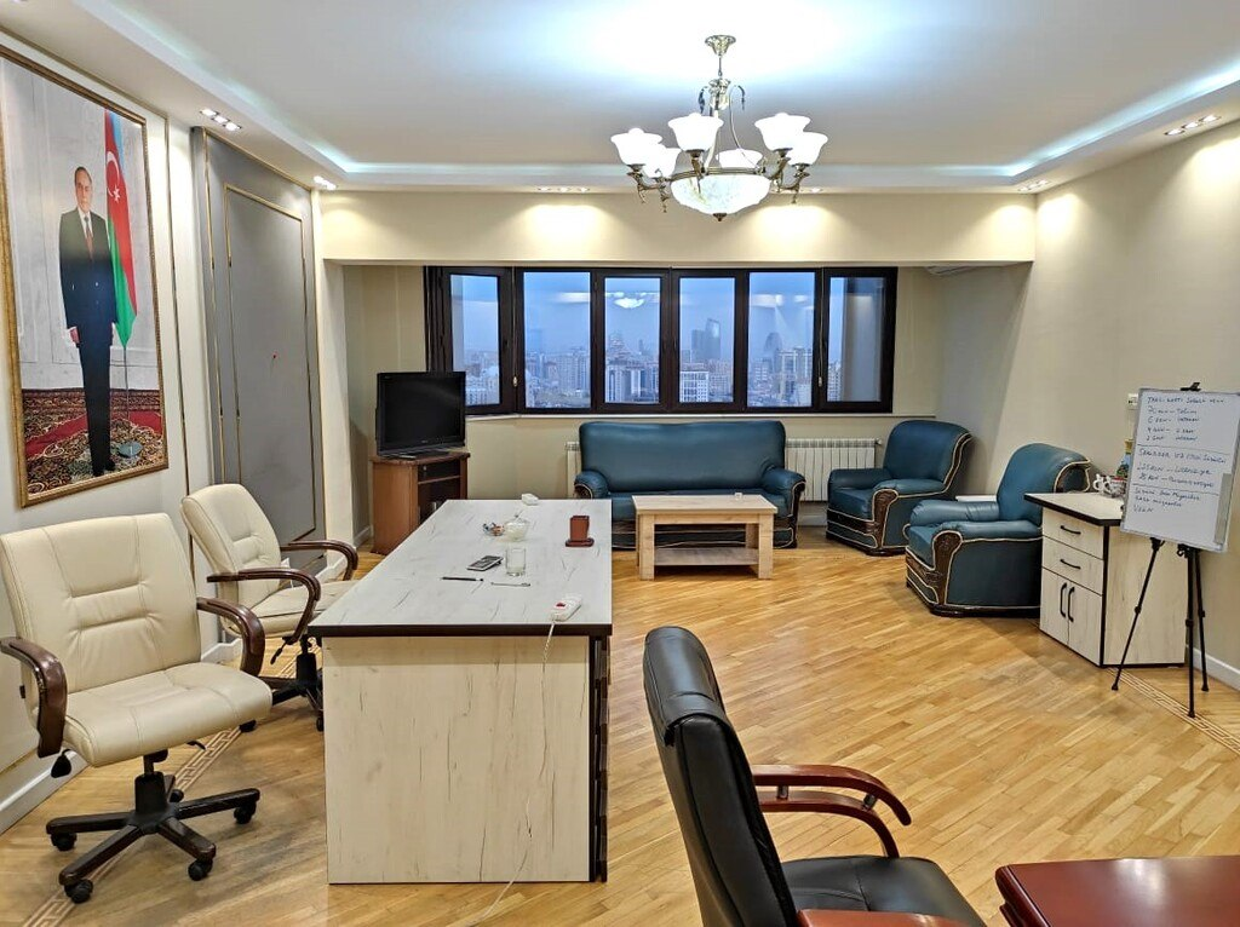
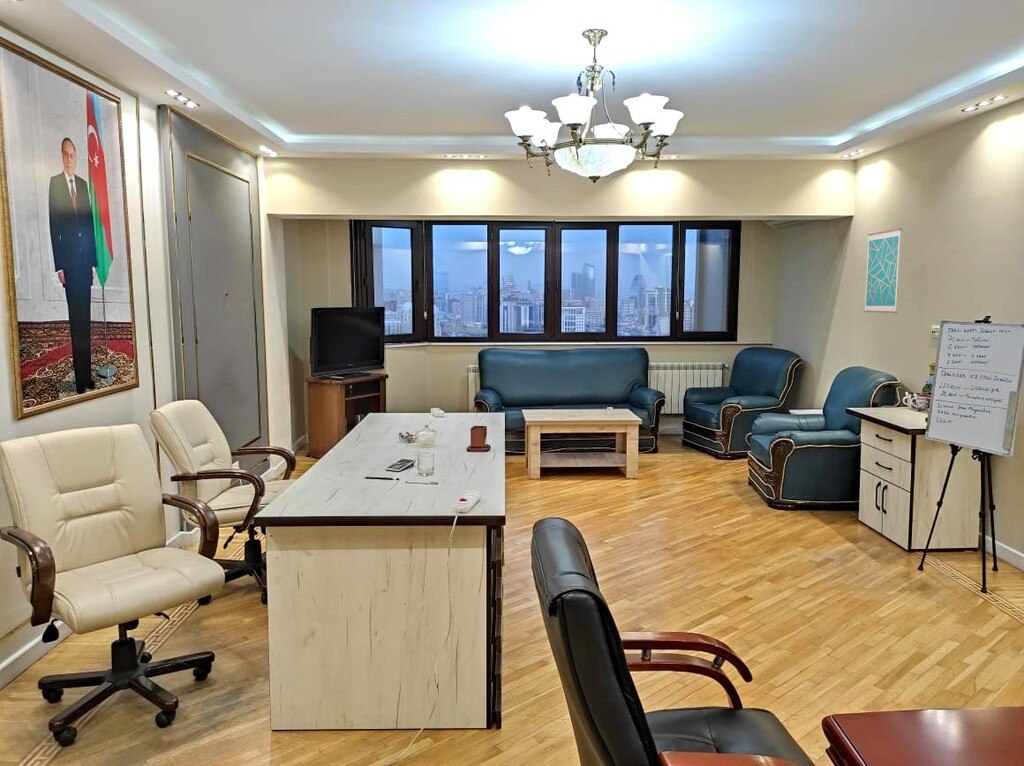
+ wall art (881, 272)
